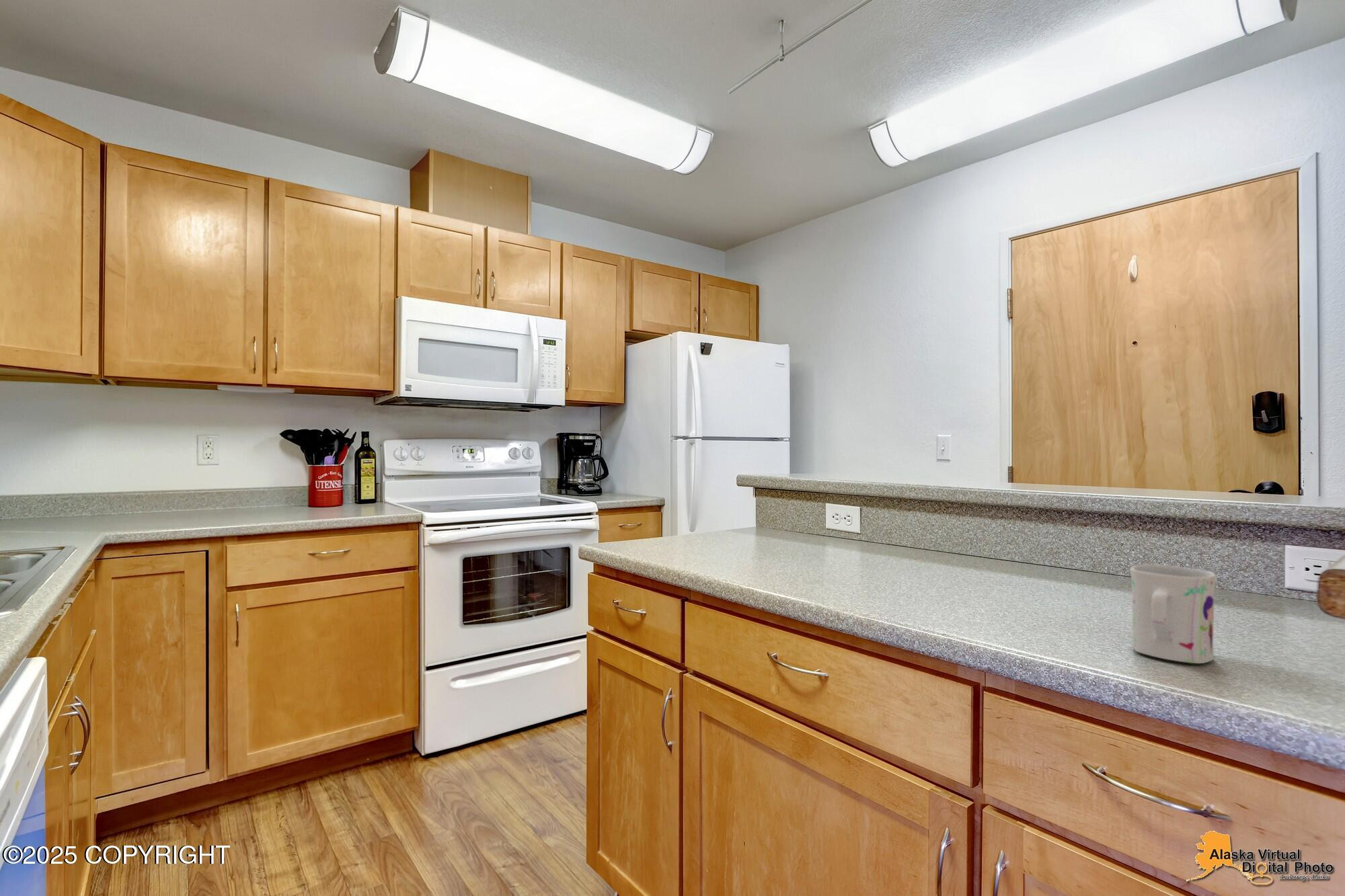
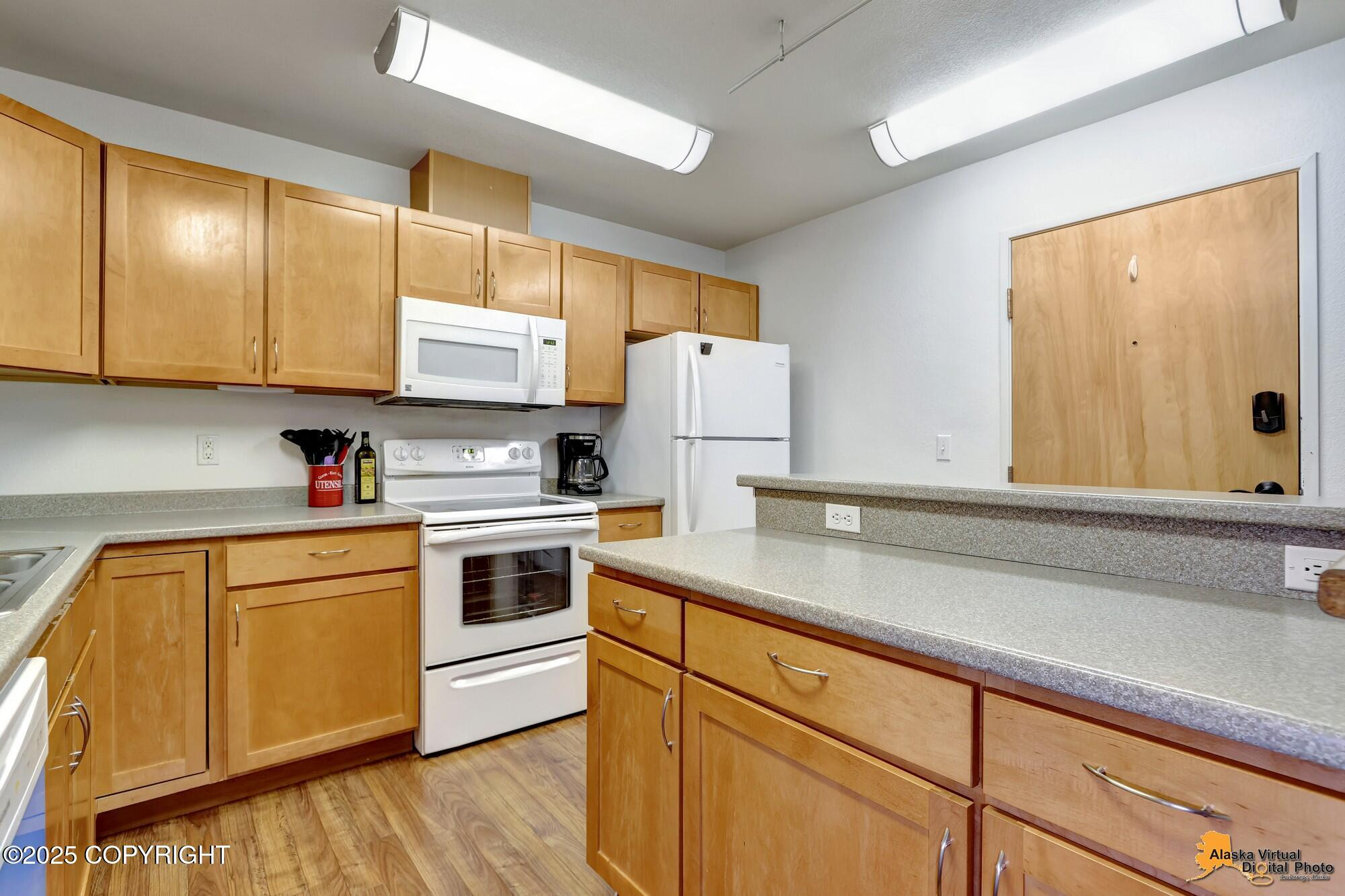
- mug (1169, 614)
